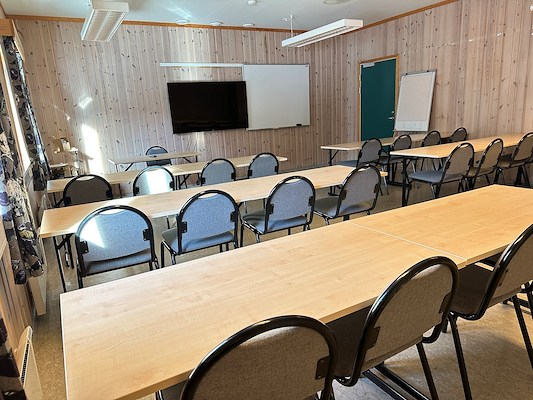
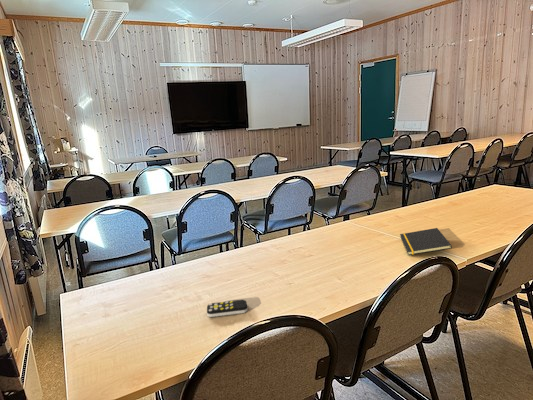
+ notepad (423, 240)
+ remote control (227, 307)
